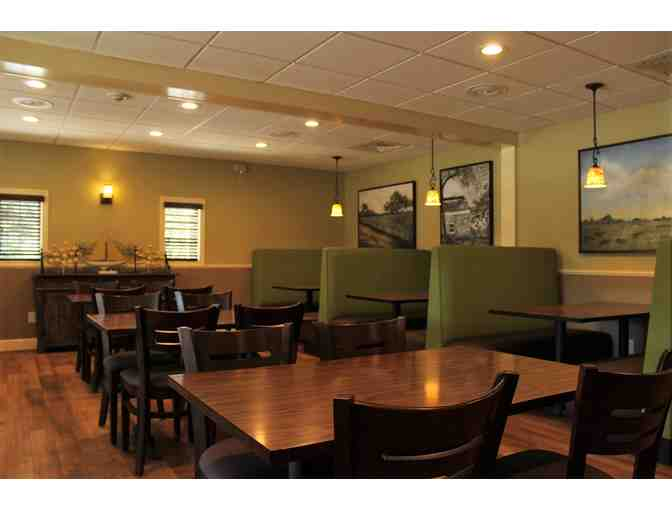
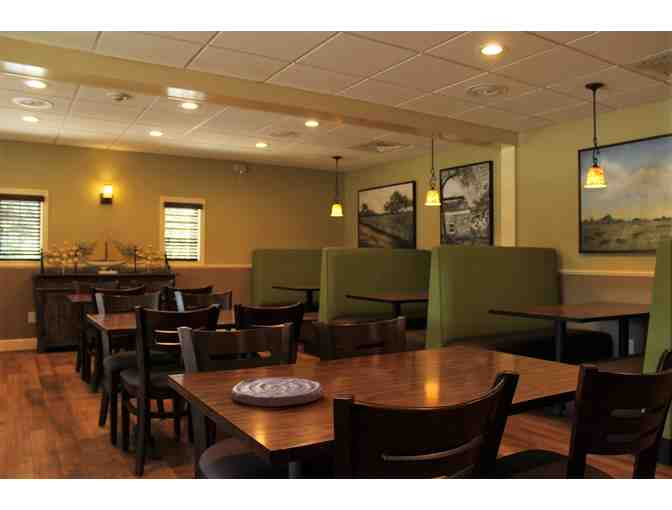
+ plate (277, 390)
